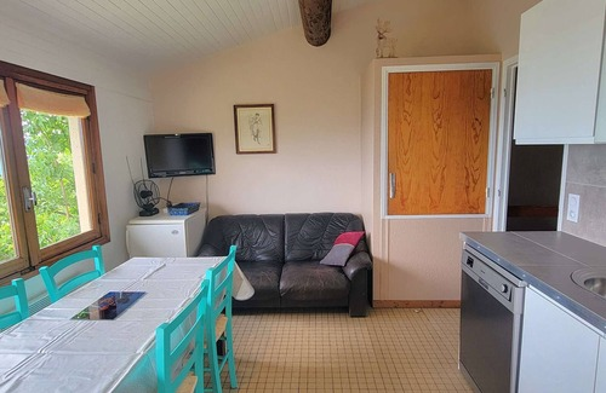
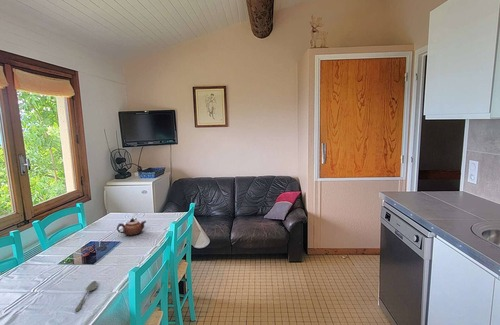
+ spoon (86, 294)
+ teapot (131, 225)
